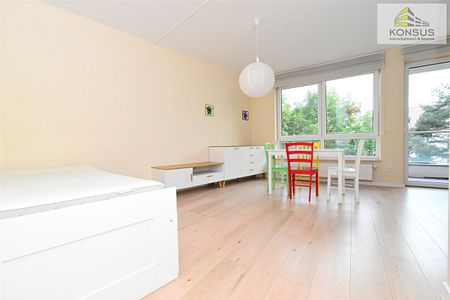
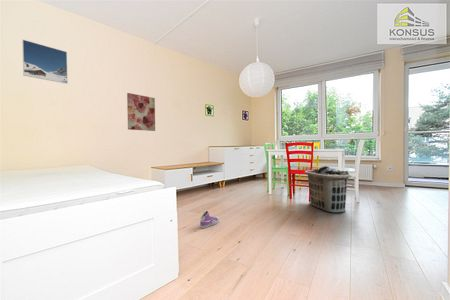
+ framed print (46, 63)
+ wall art (141, 113)
+ clothes hamper (326, 186)
+ sneaker (210, 217)
